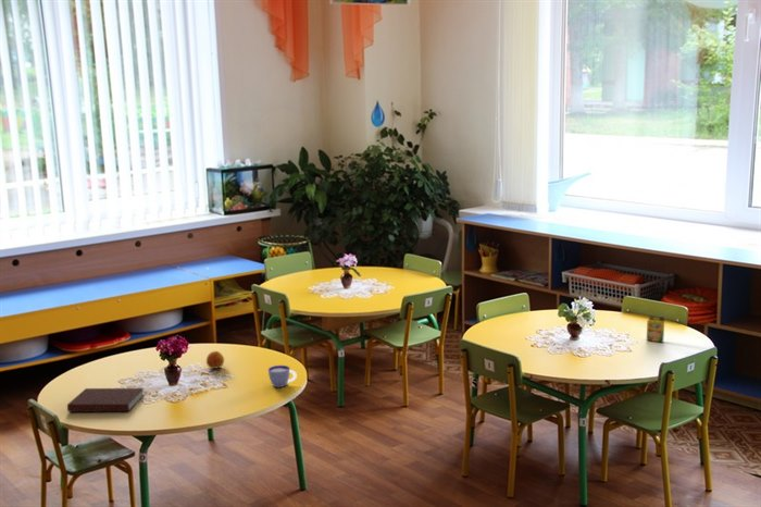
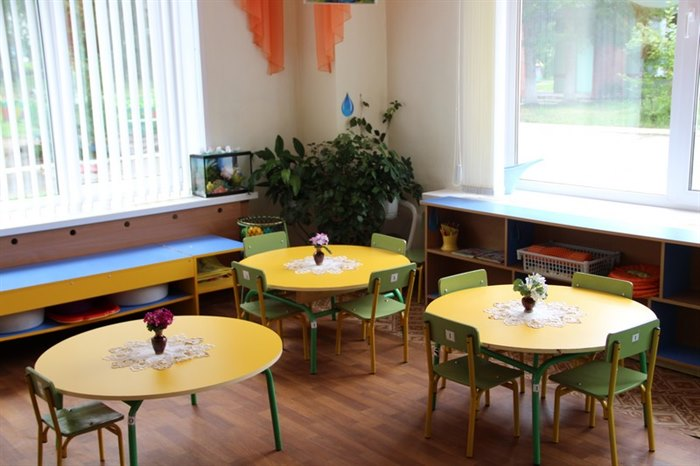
- cup (283, 376)
- crayon box (654, 329)
- fruit (214, 359)
- notebook (107, 399)
